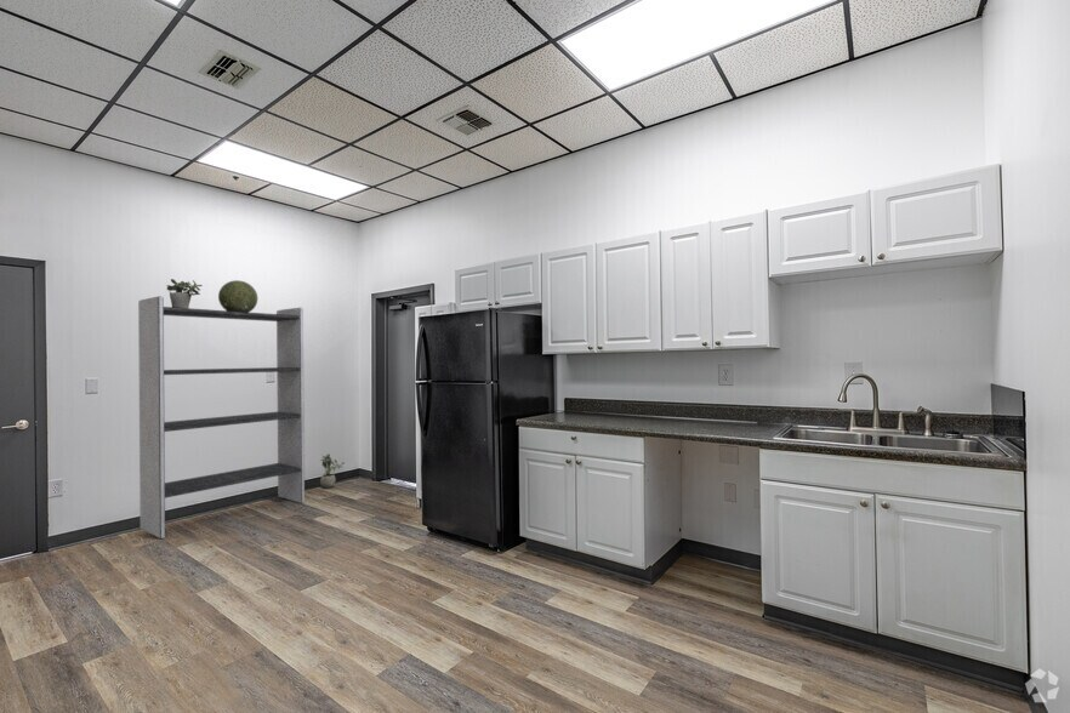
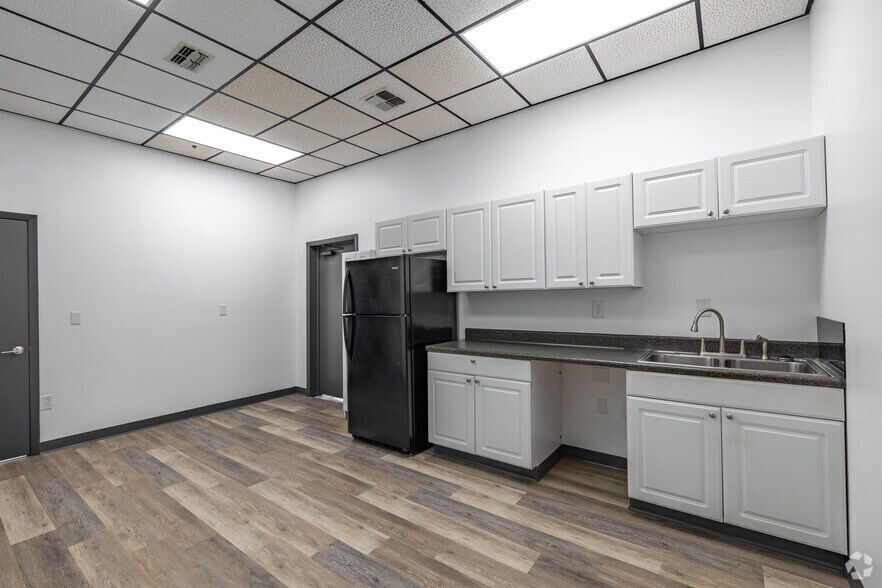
- decorative sphere (238, 297)
- potted plant (330, 469)
- shelving unit (228, 416)
- potted plant (183, 293)
